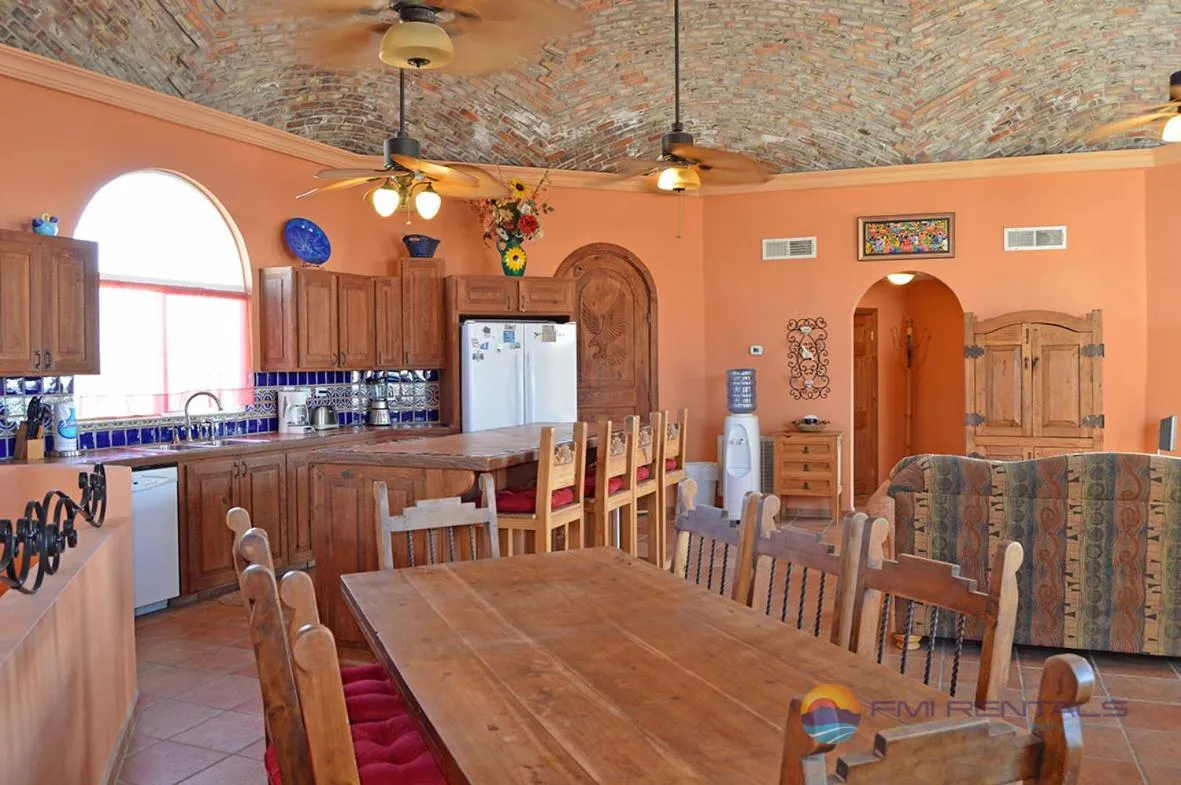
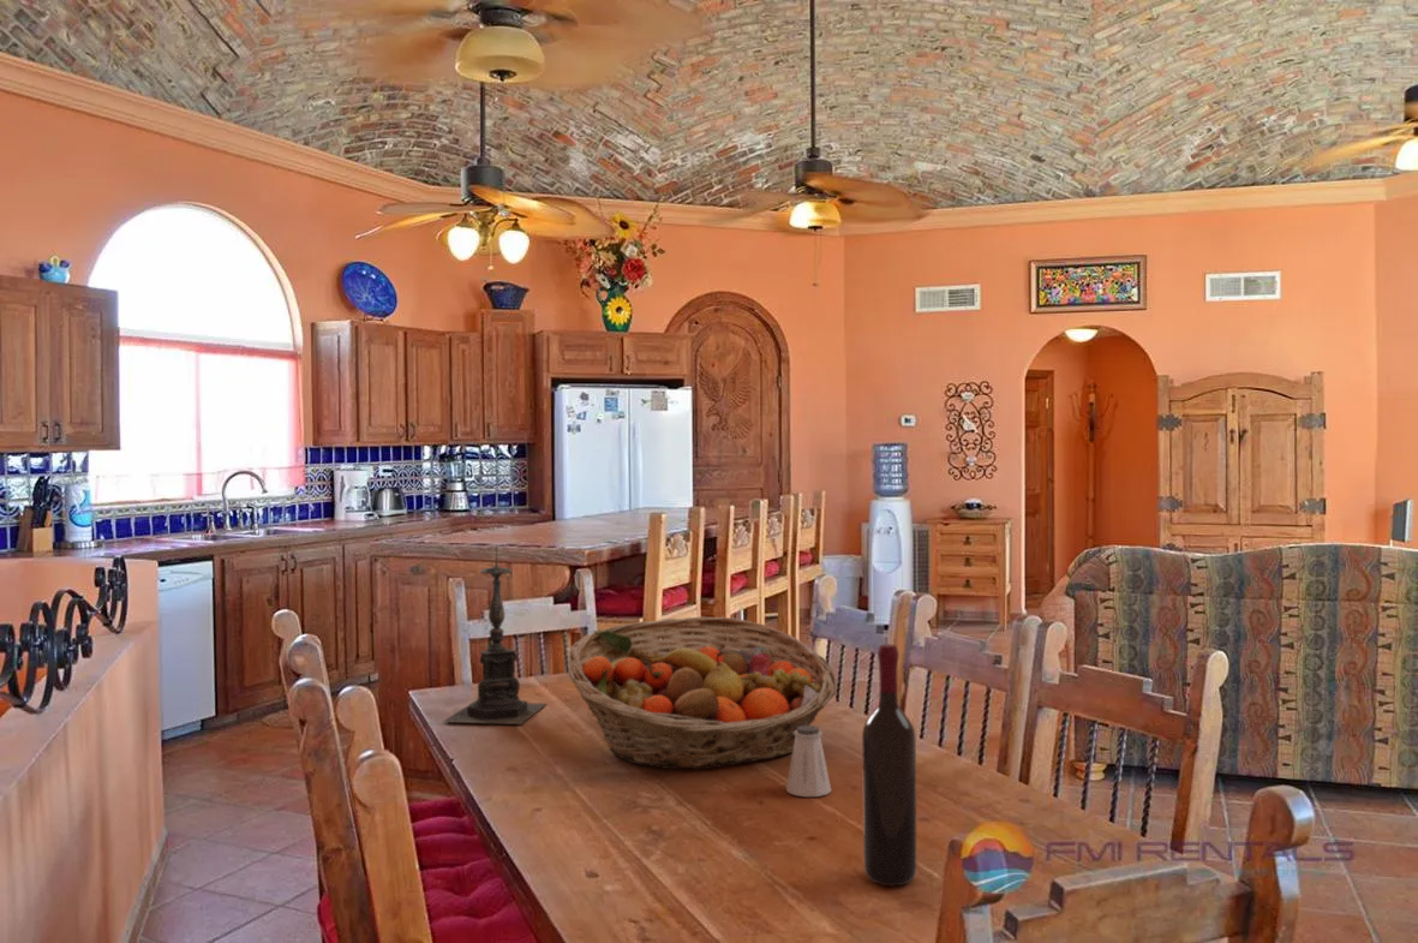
+ wine bottle (889, 762)
+ fruit basket (701, 687)
+ saltshaker (808, 758)
+ candle holder (495, 628)
